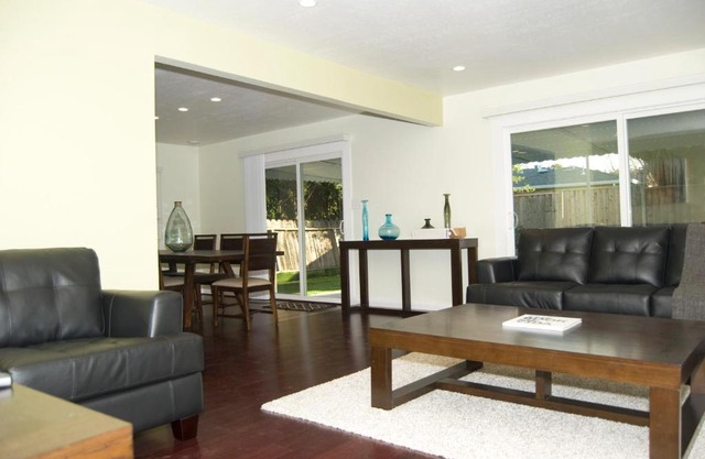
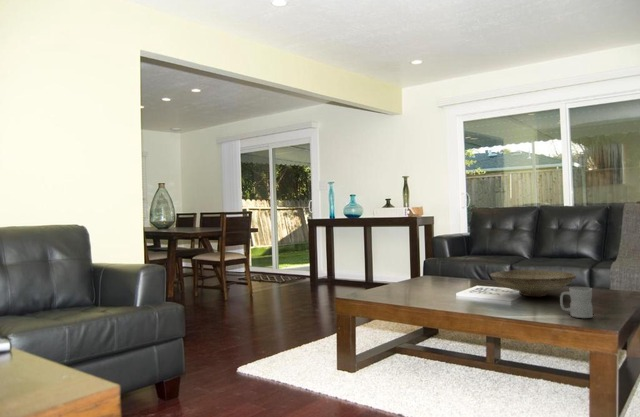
+ decorative bowl (532, 283)
+ mug (576, 302)
